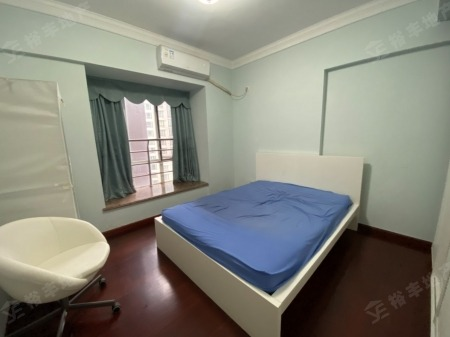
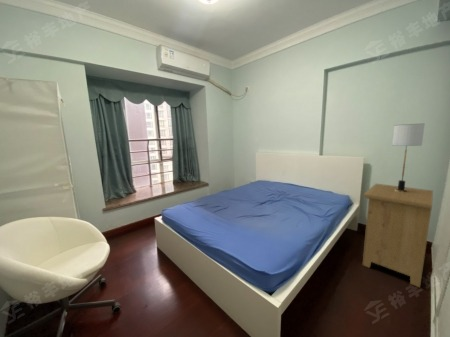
+ nightstand (394, 228)
+ table lamp (404, 158)
